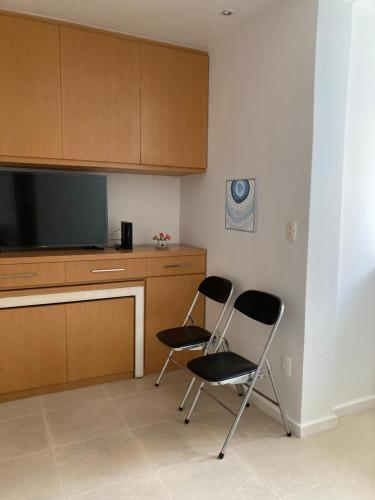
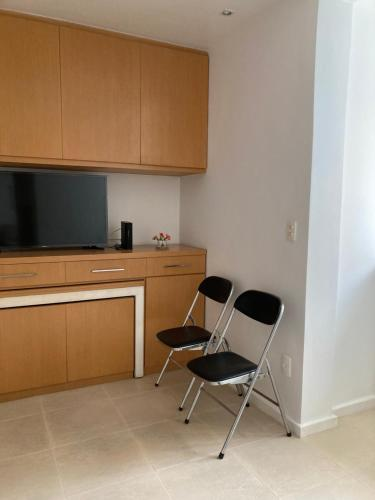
- wall art (240, 205)
